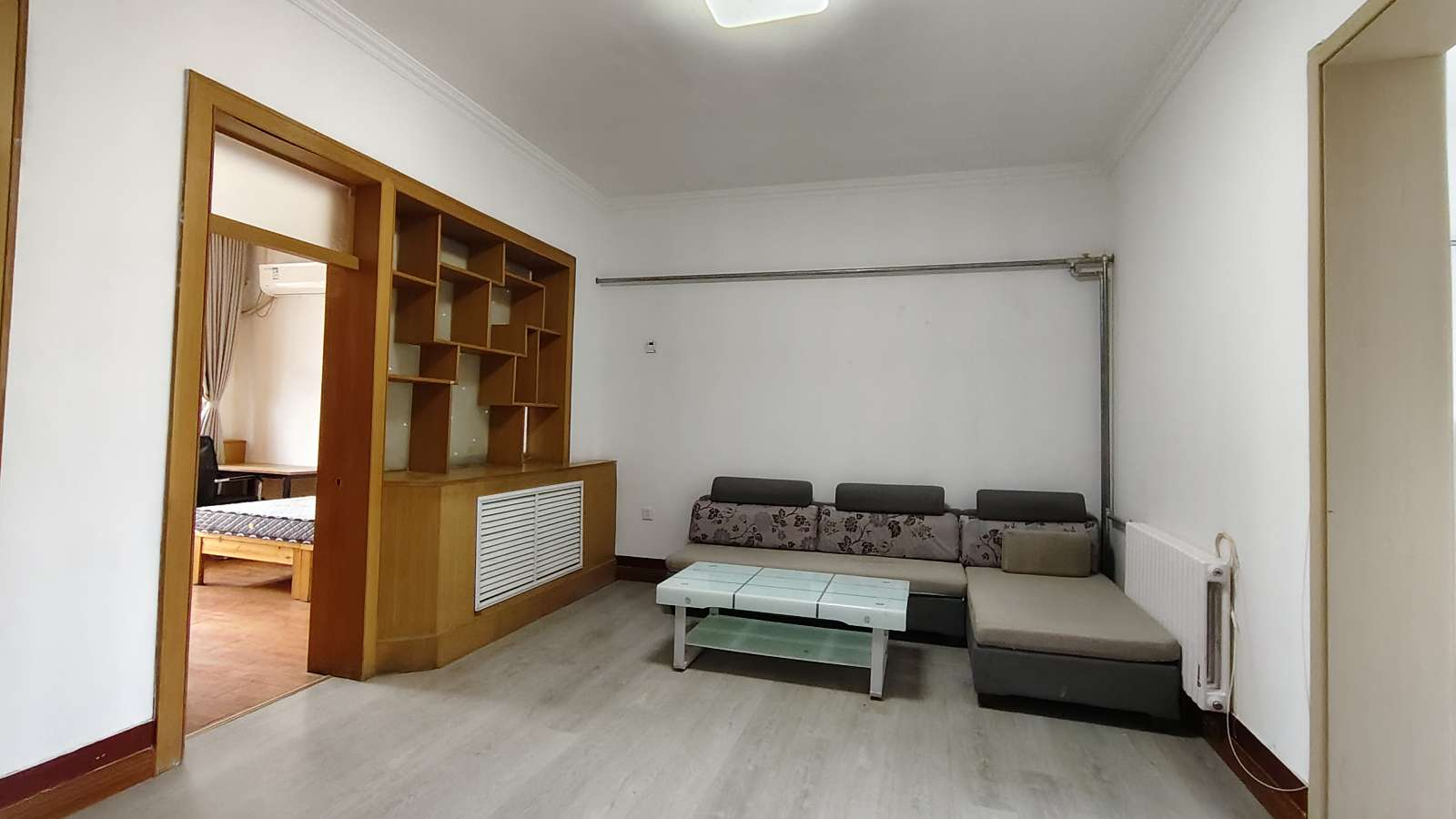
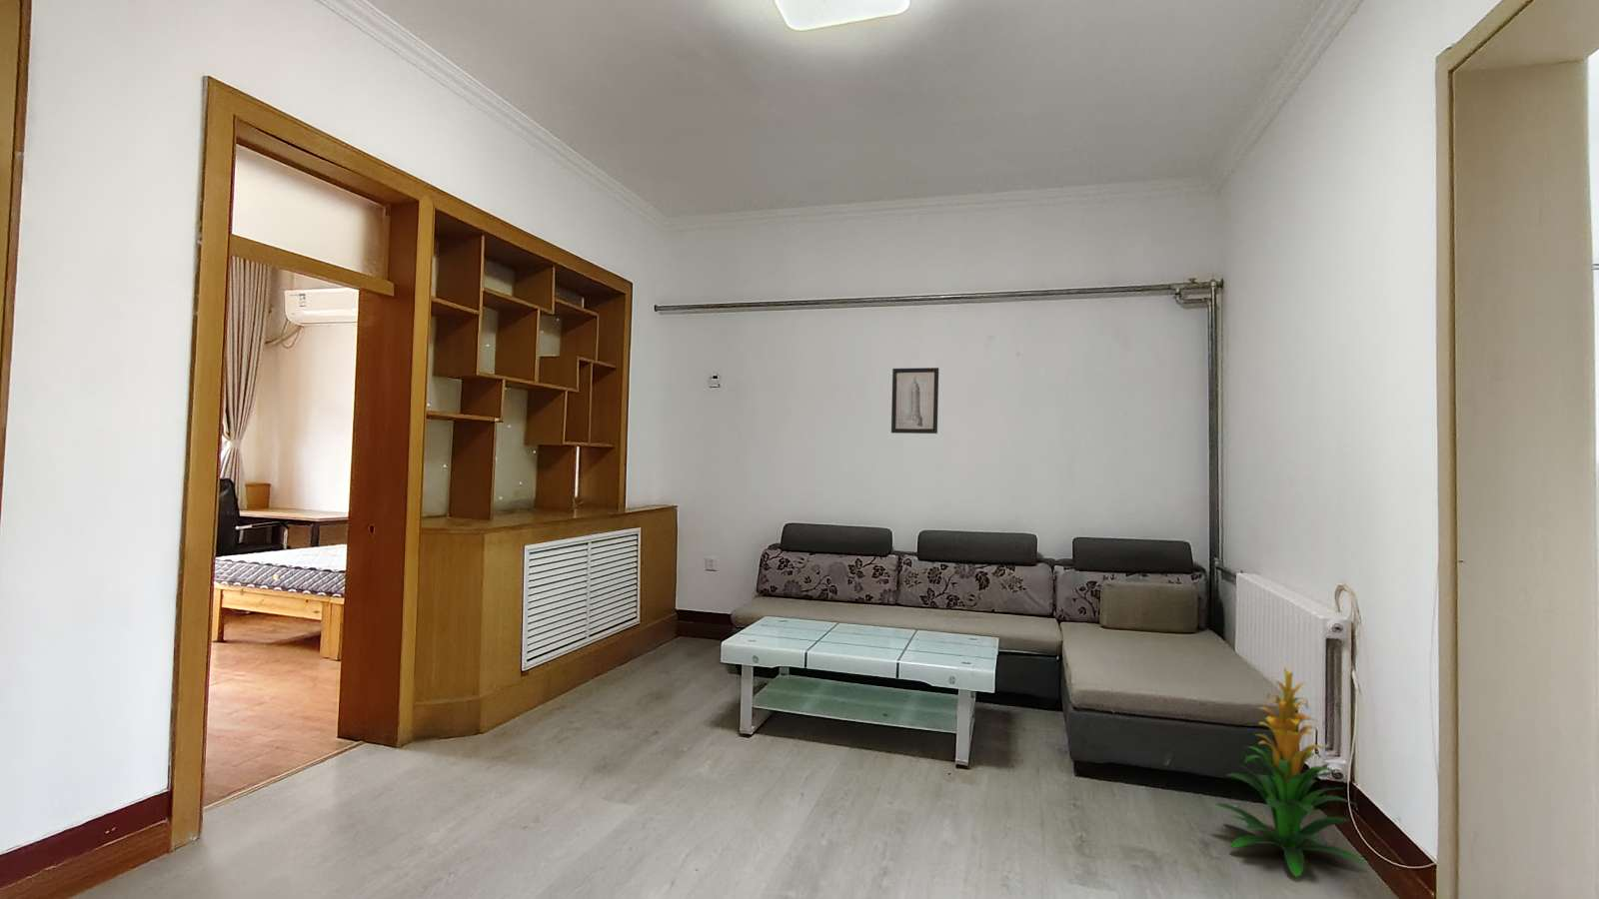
+ indoor plant (1288, 760)
+ wall art (915, 401)
